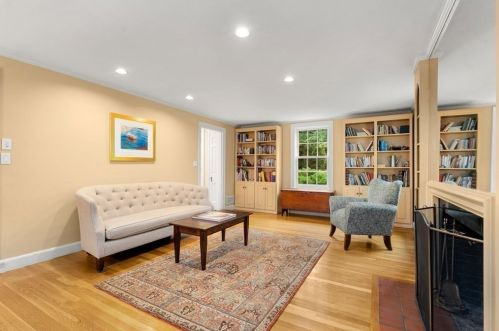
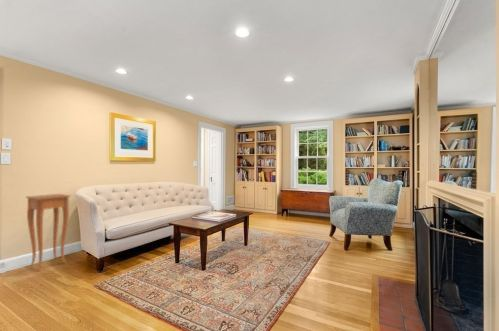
+ side table (53, 230)
